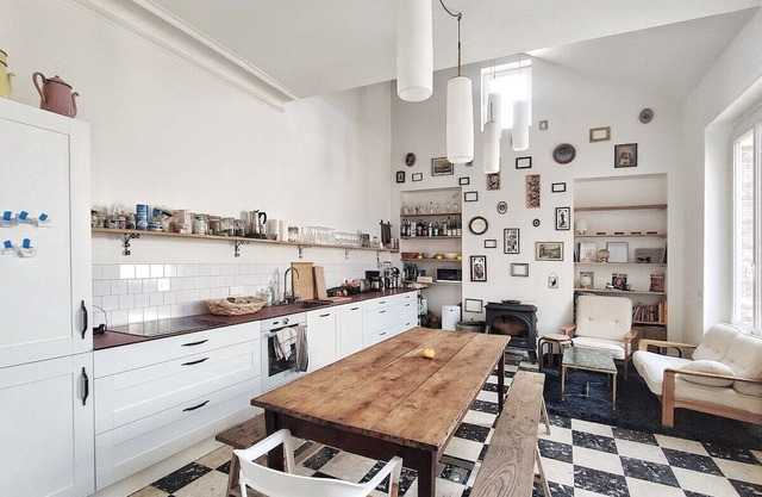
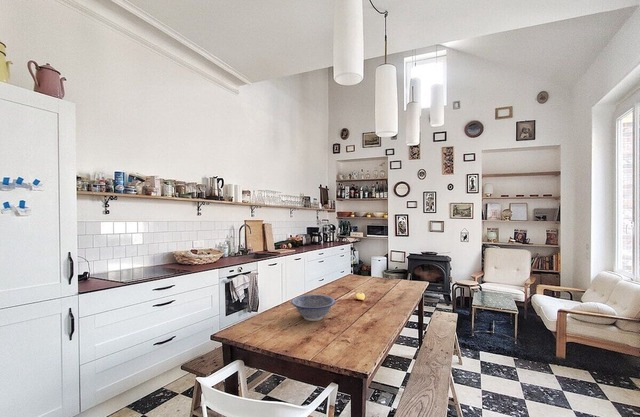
+ decorative bowl (313, 309)
